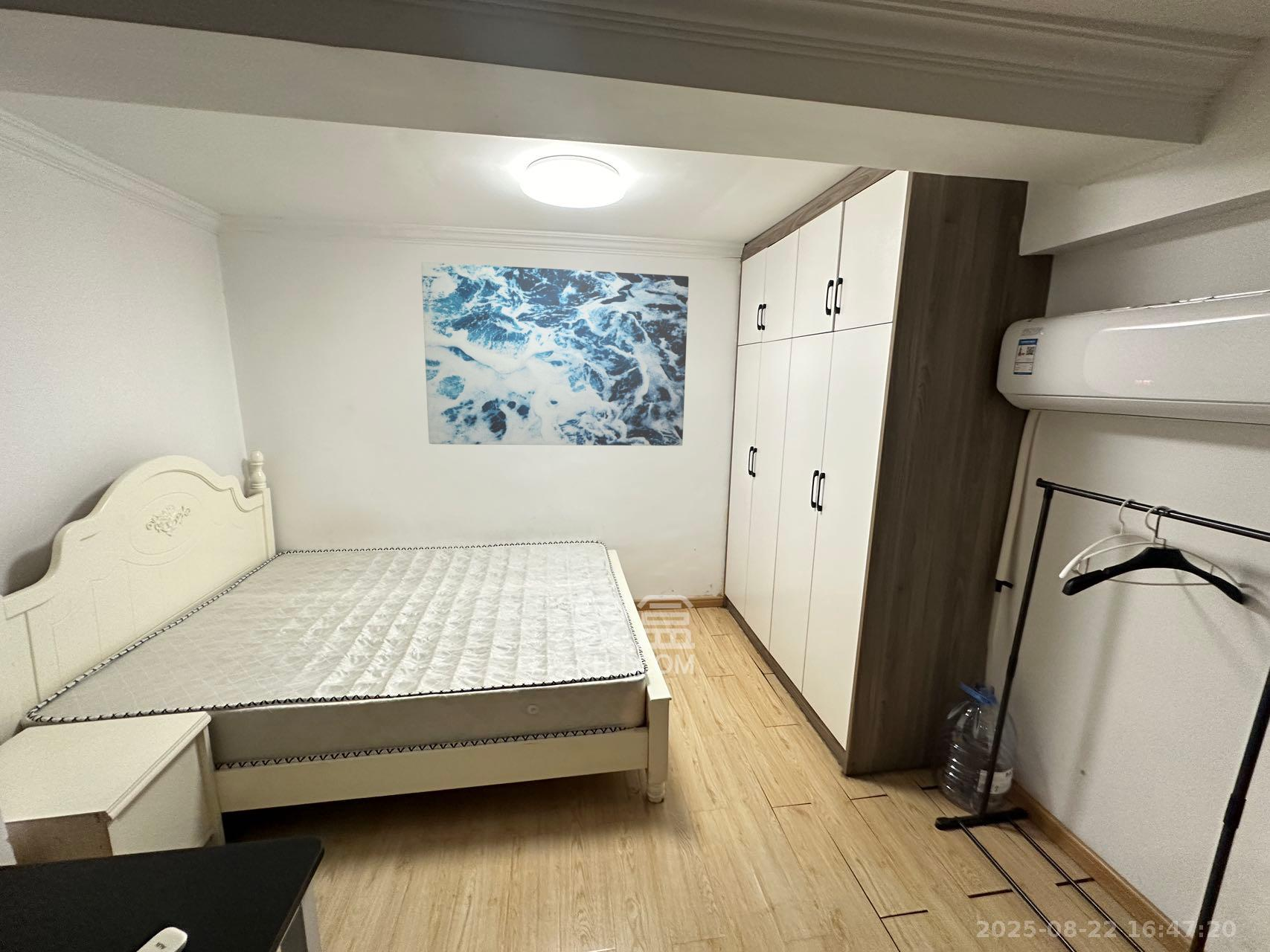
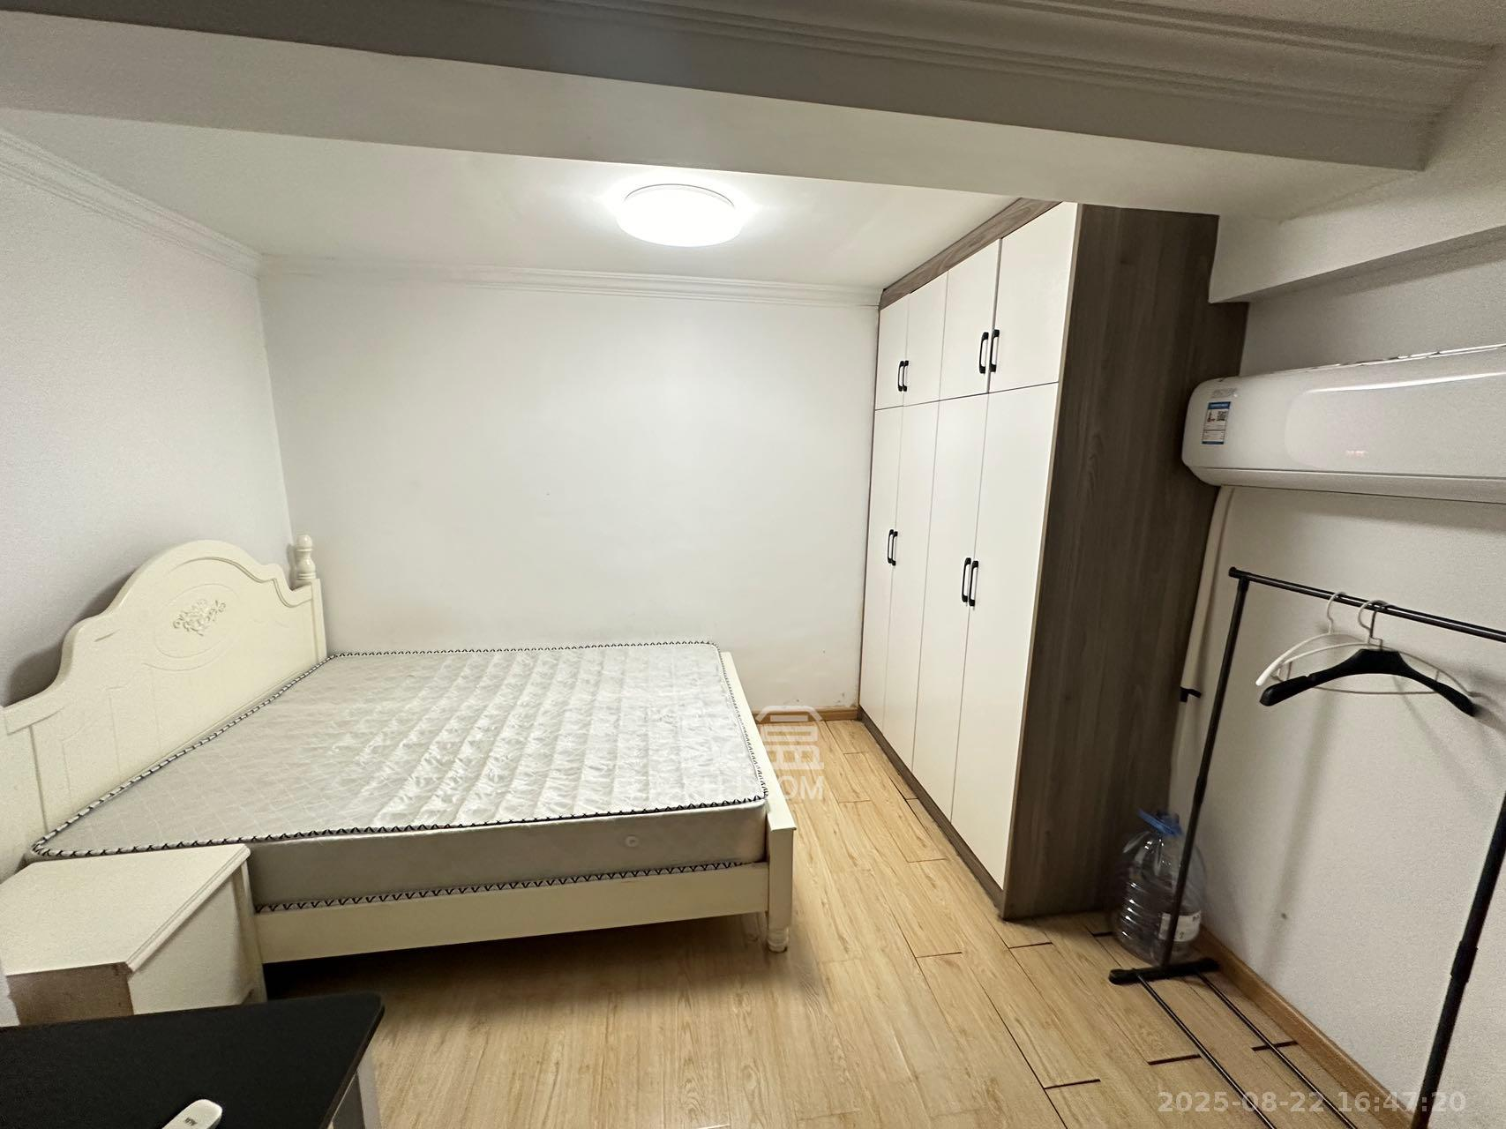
- wall art (559, 359)
